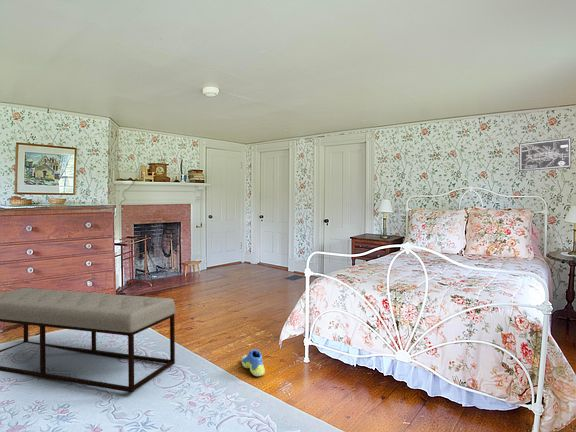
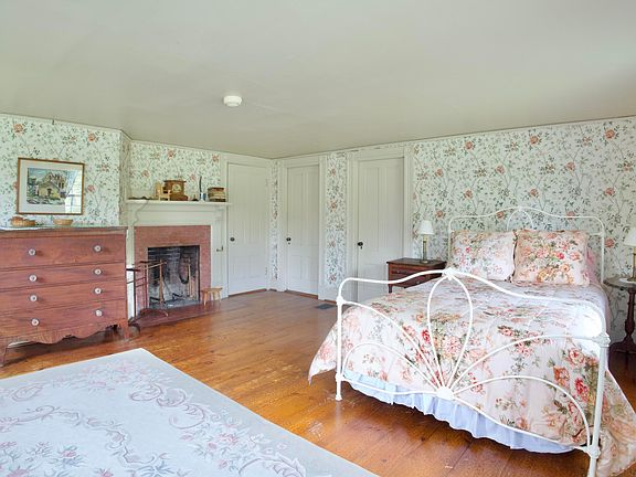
- sneaker (253, 357)
- bench (71, 329)
- wall art (544, 154)
